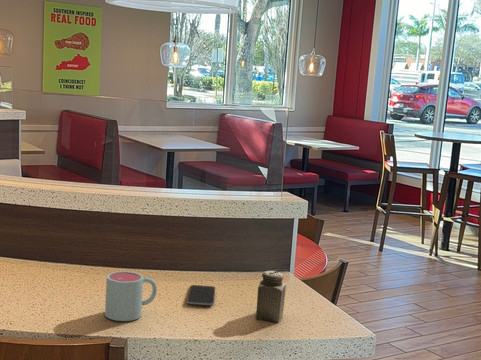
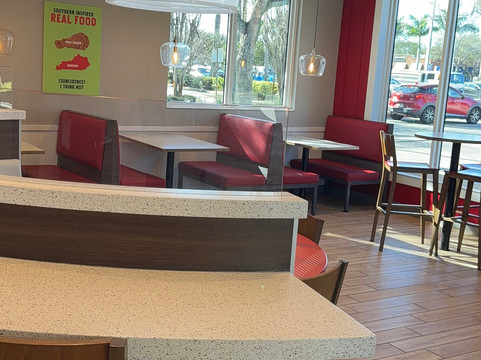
- salt shaker (271, 294)
- smartphone (201, 294)
- mug (132, 294)
